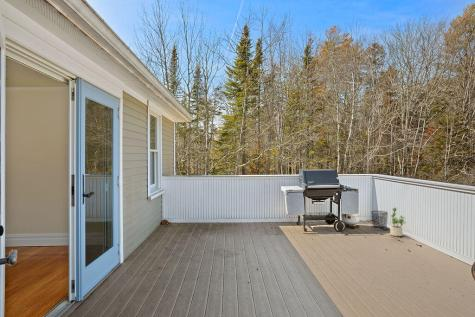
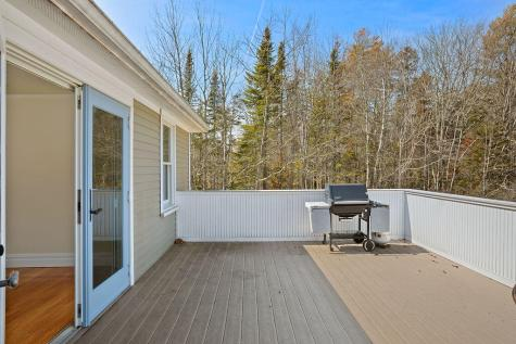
- waste bin (379, 219)
- potted plant (398, 221)
